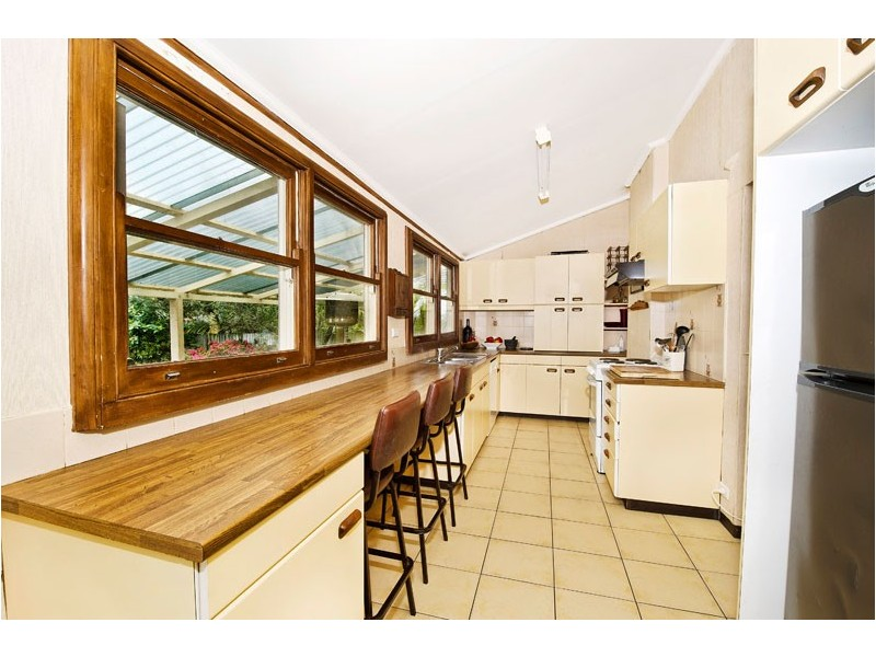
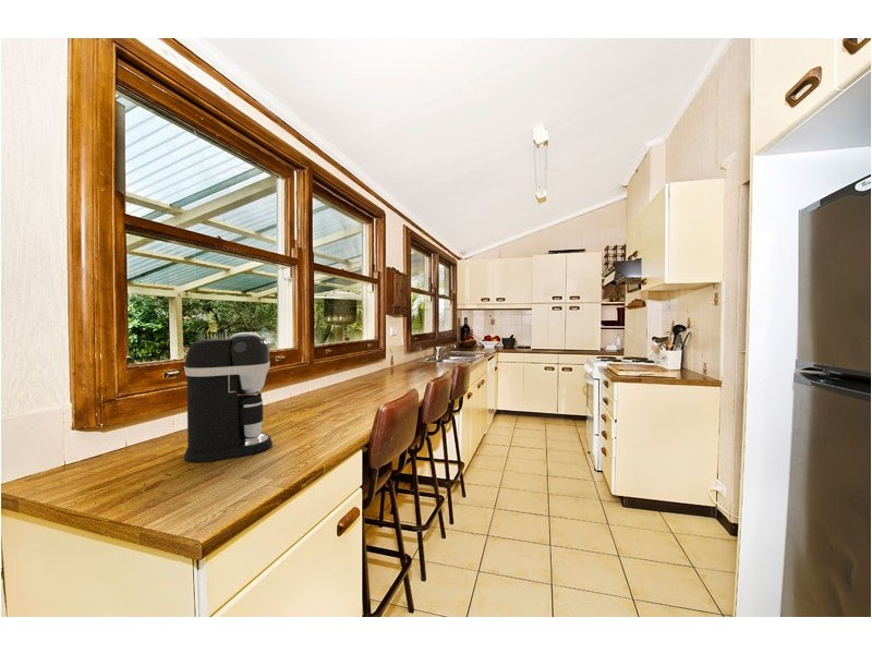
+ coffee maker (229, 391)
